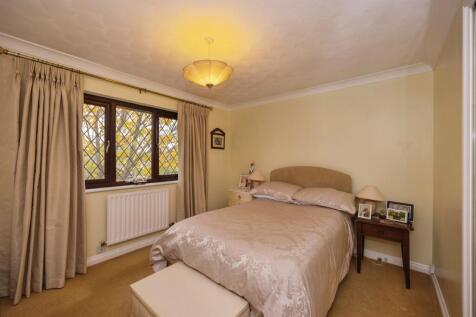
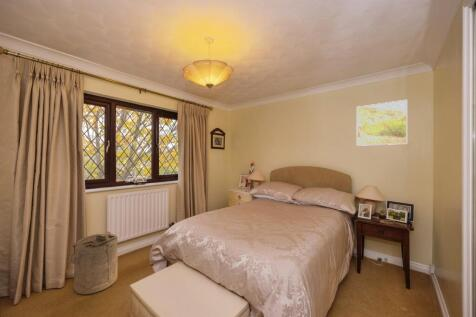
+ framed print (380, 124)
+ laundry hamper (94, 259)
